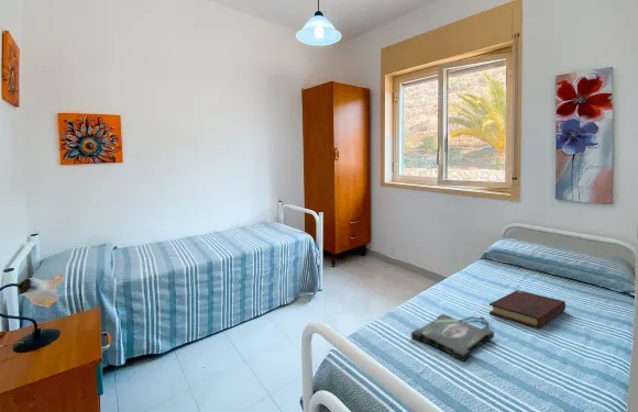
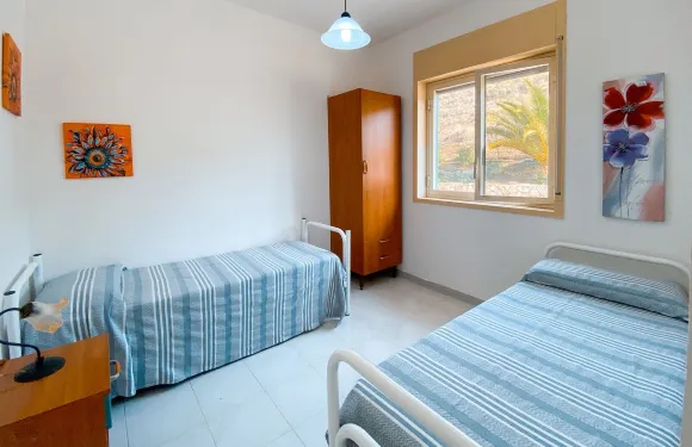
- photo frame (461, 330)
- book (527, 307)
